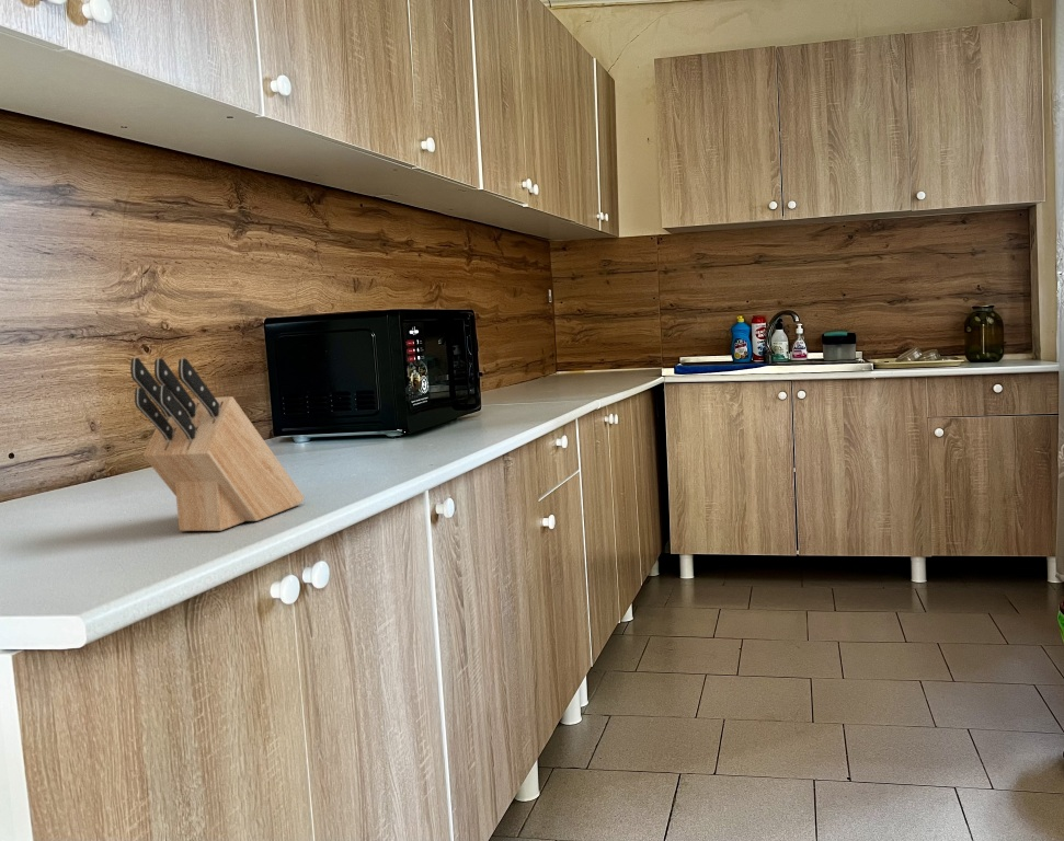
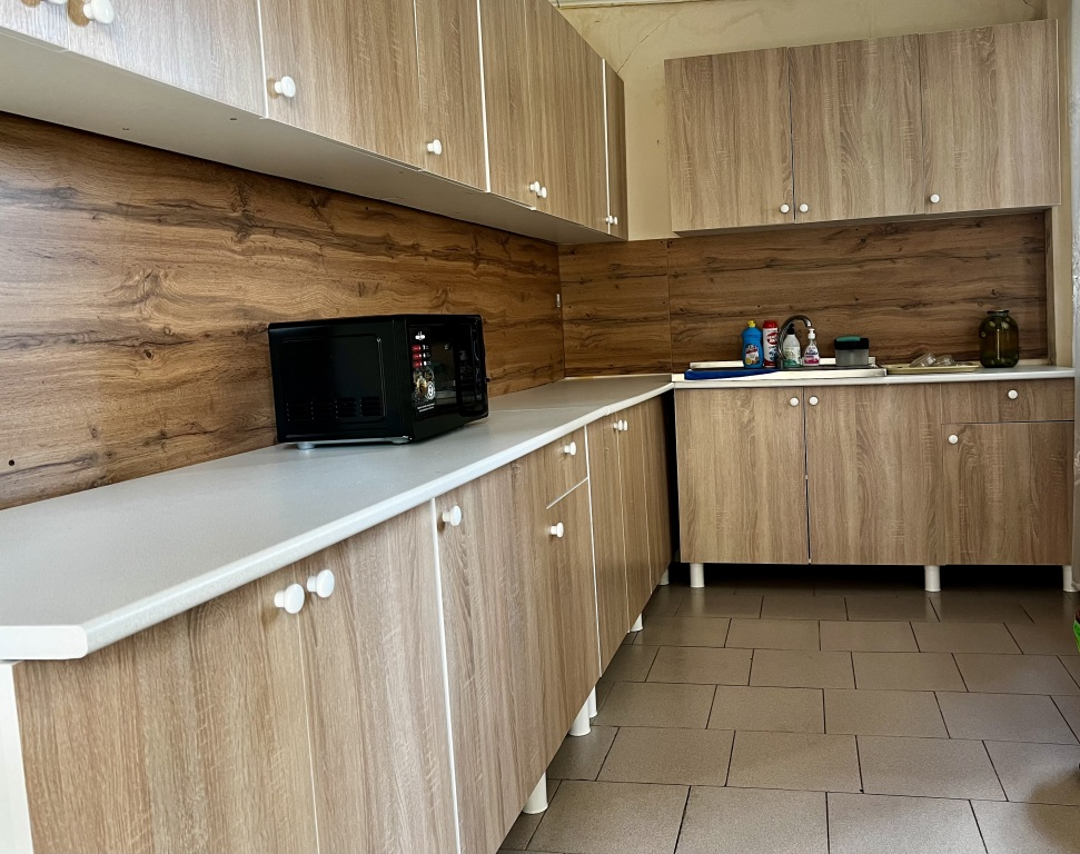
- knife block (217, 438)
